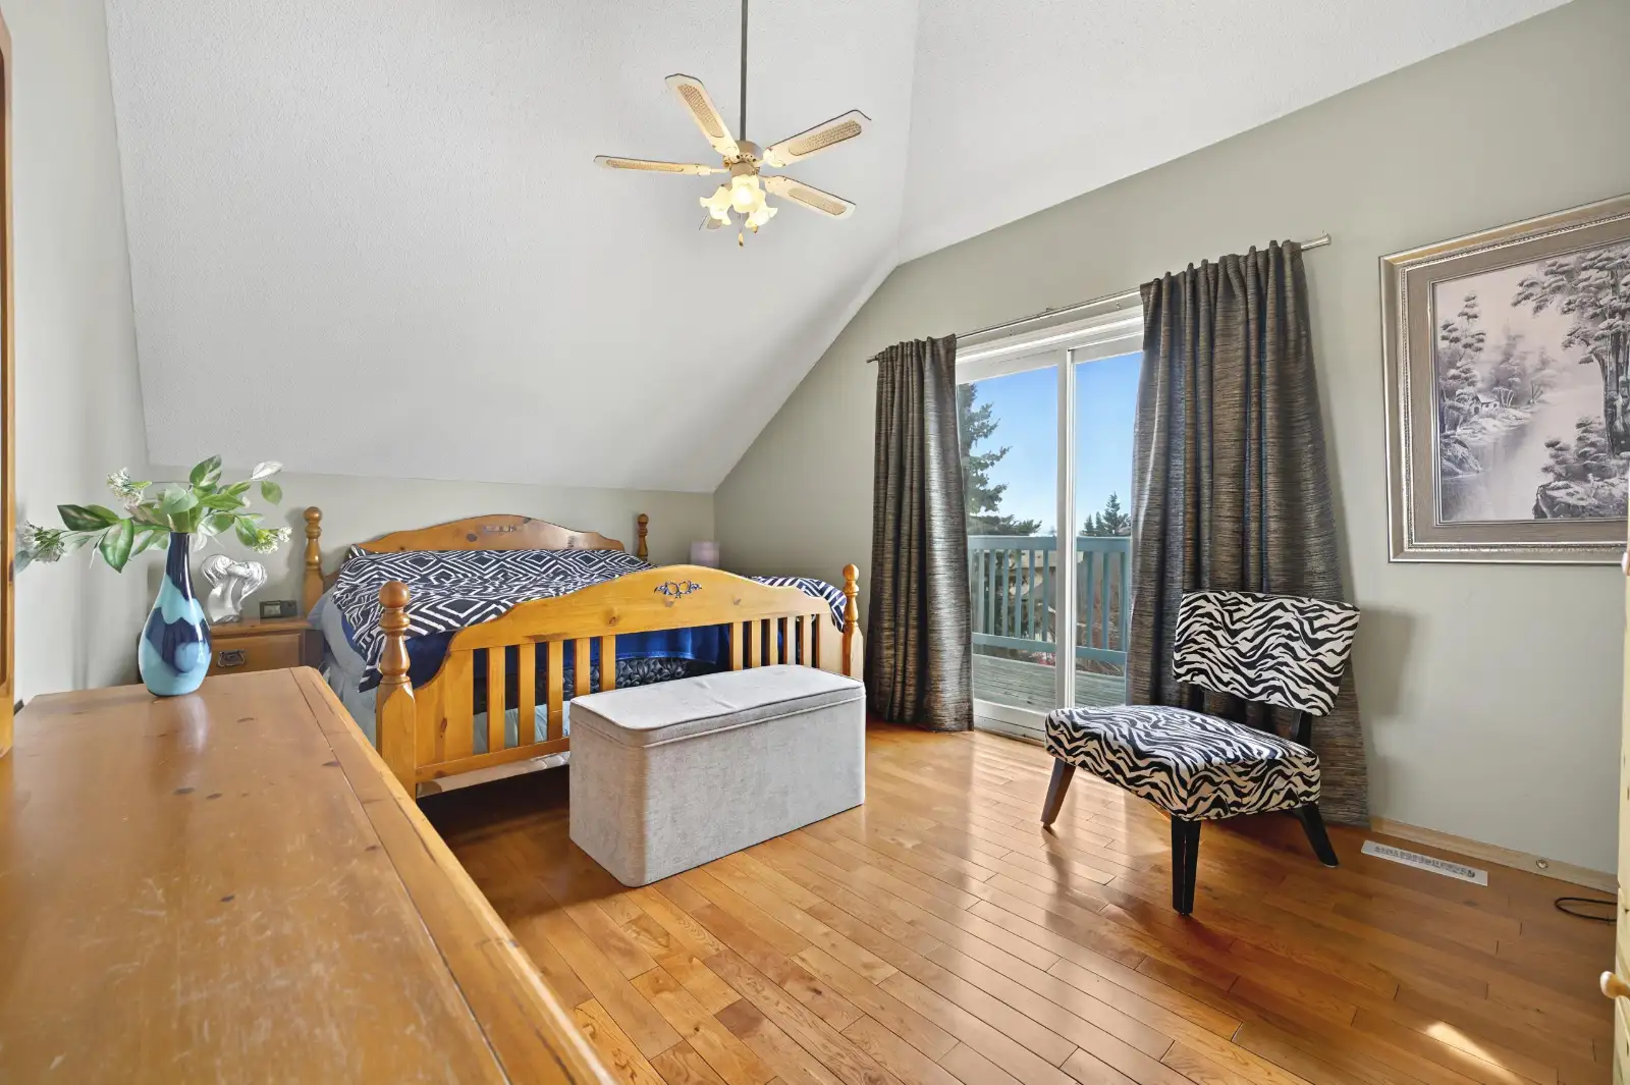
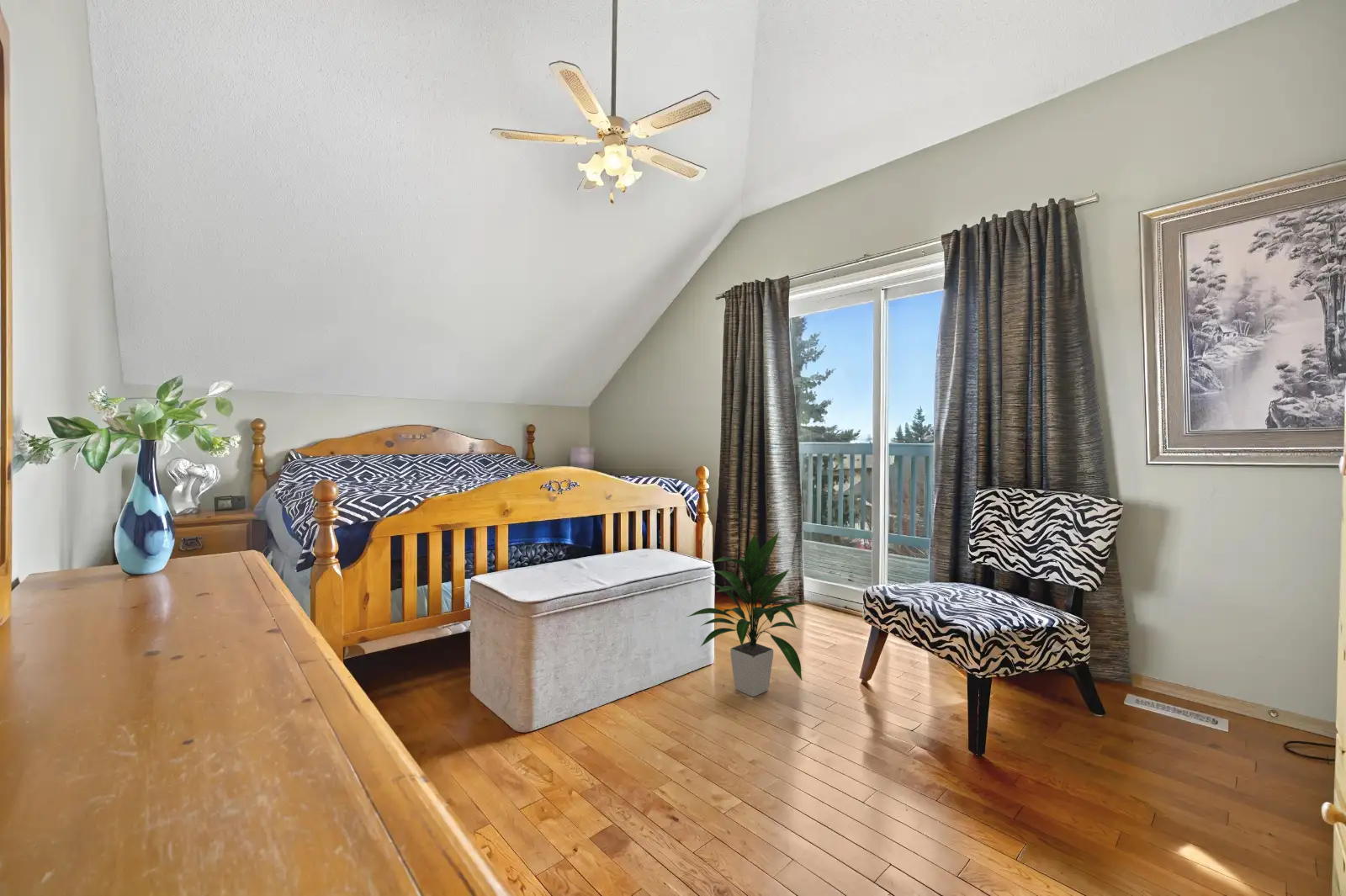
+ indoor plant (753, 614)
